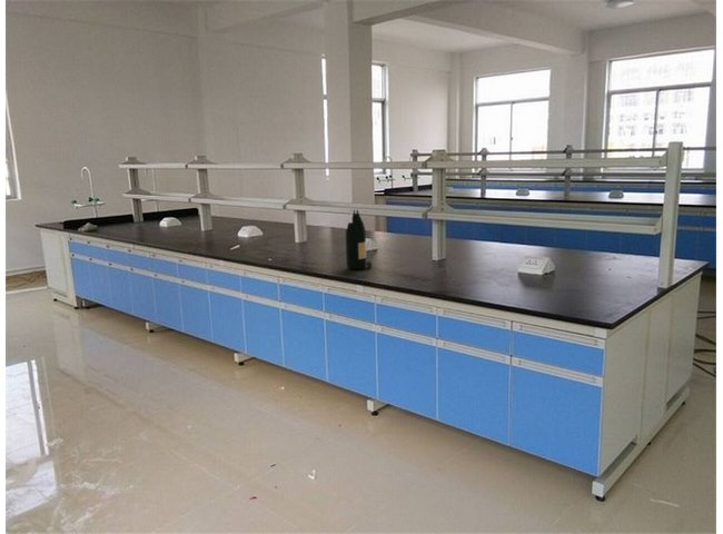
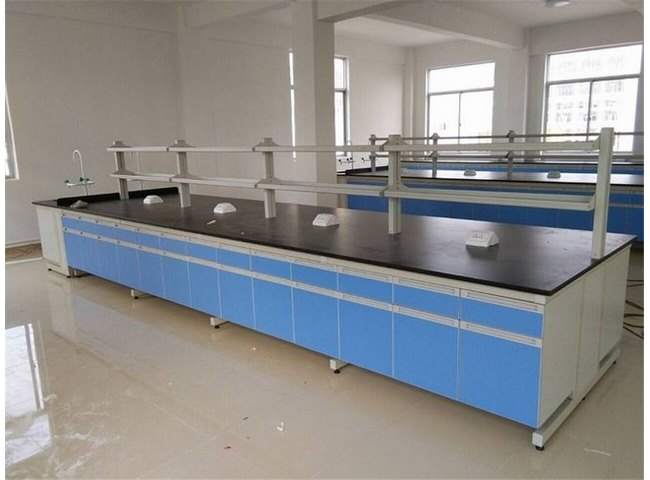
- bottle (357, 238)
